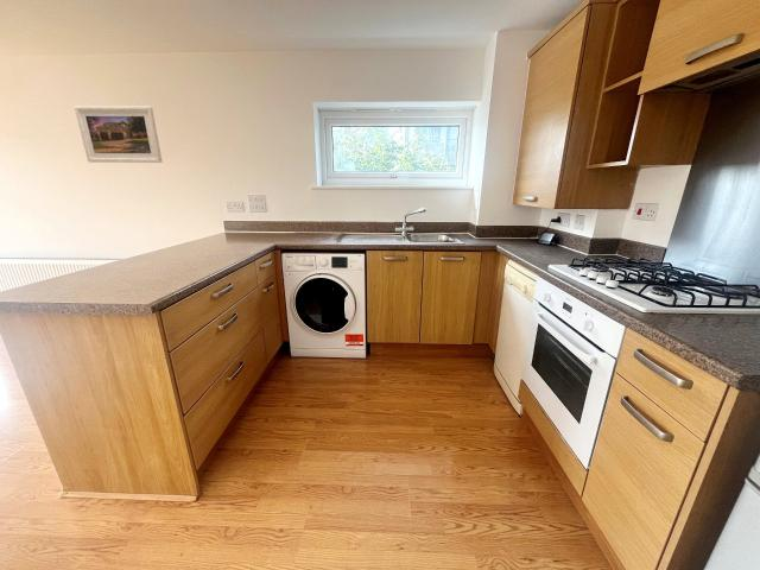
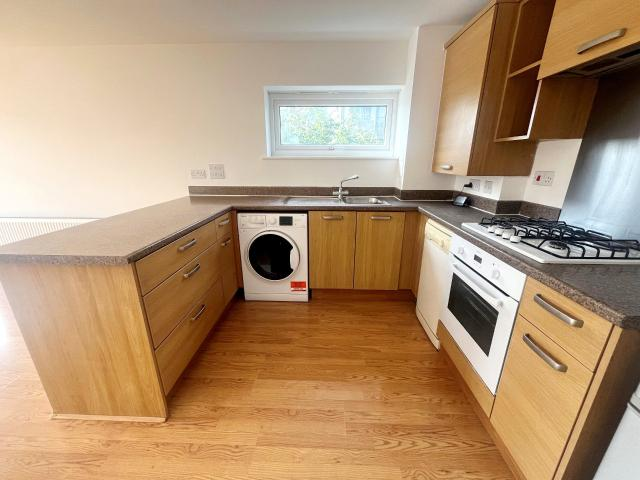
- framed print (119, 134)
